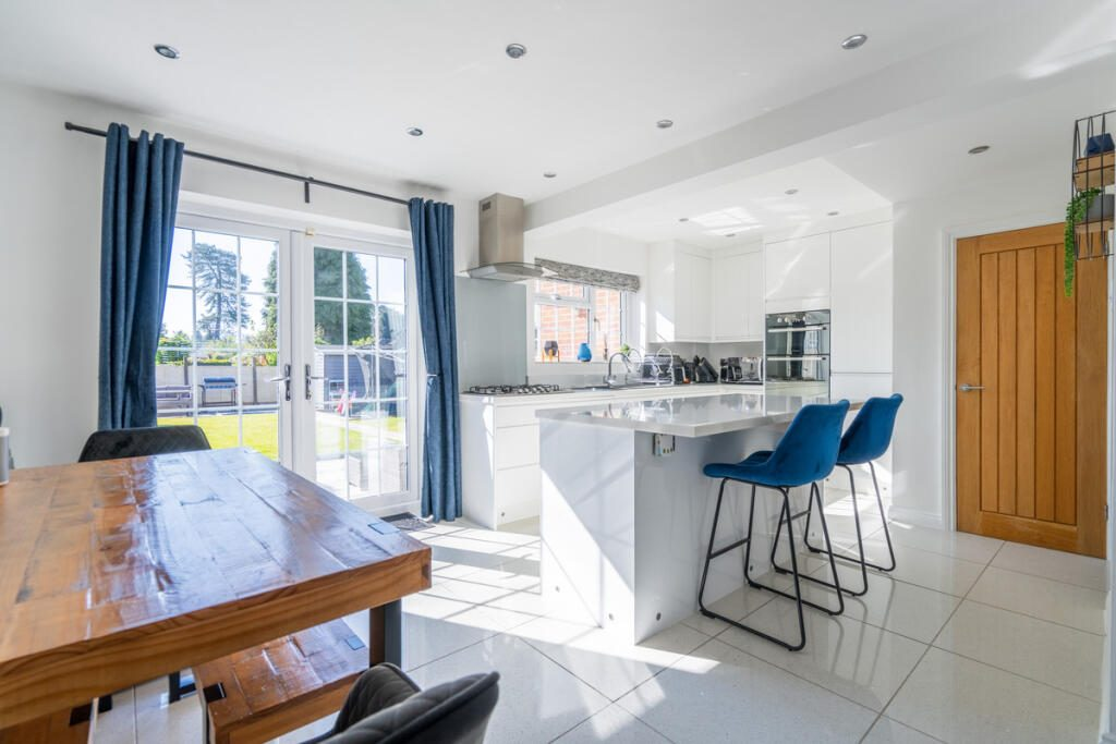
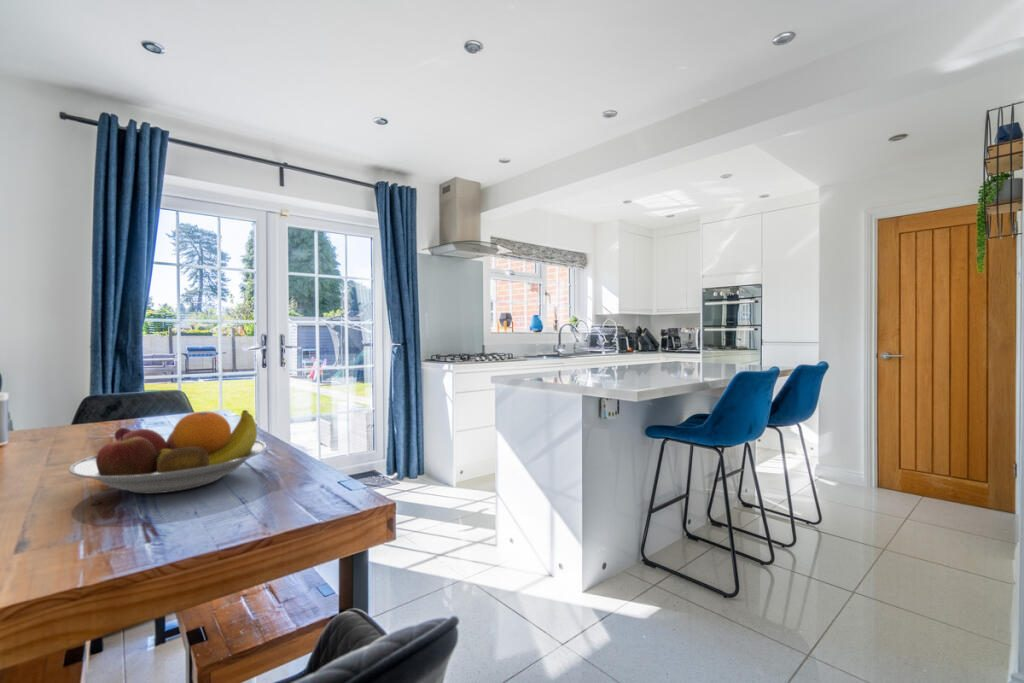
+ fruit bowl (177, 447)
